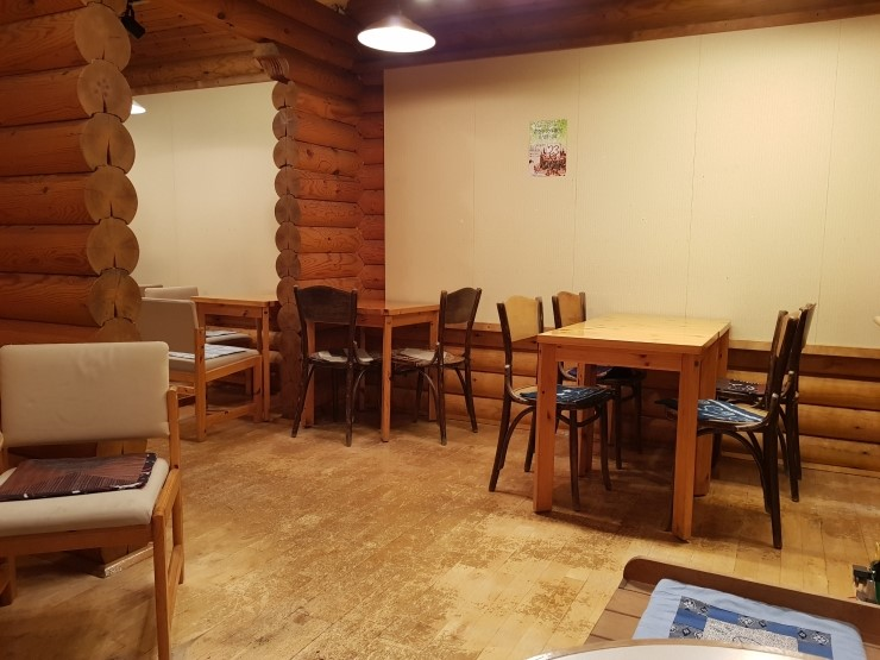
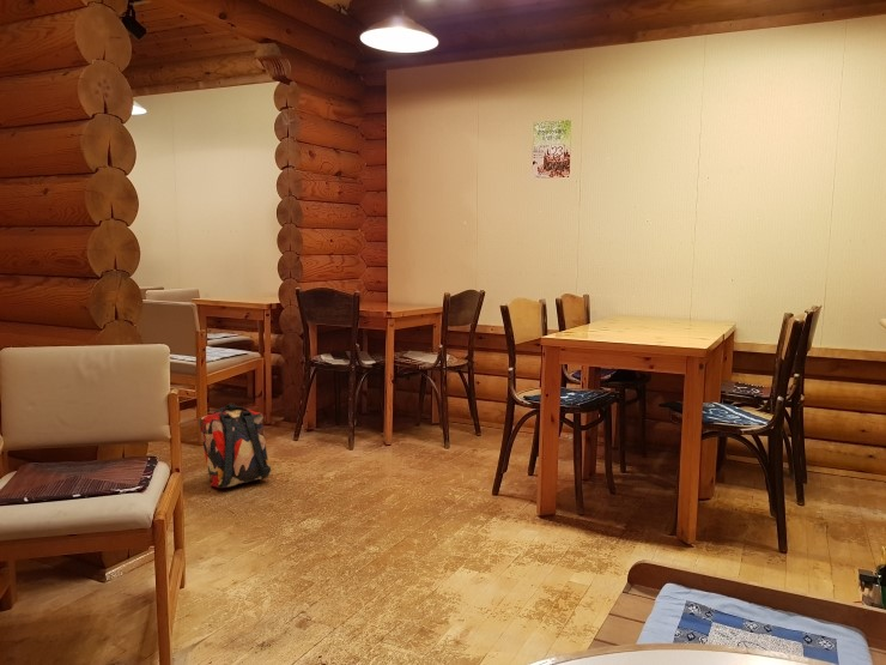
+ backpack (236, 443)
